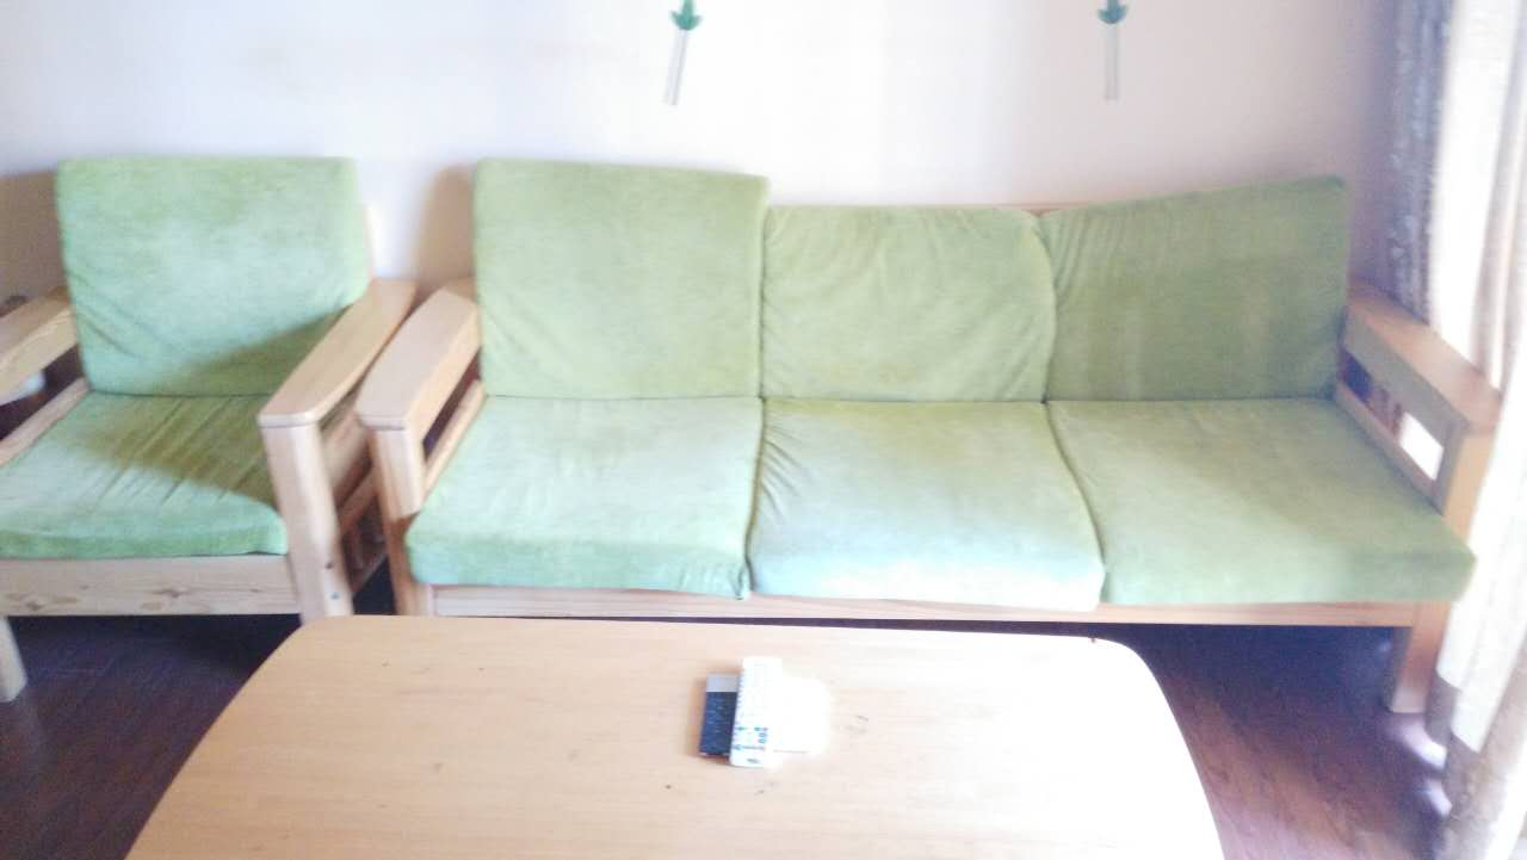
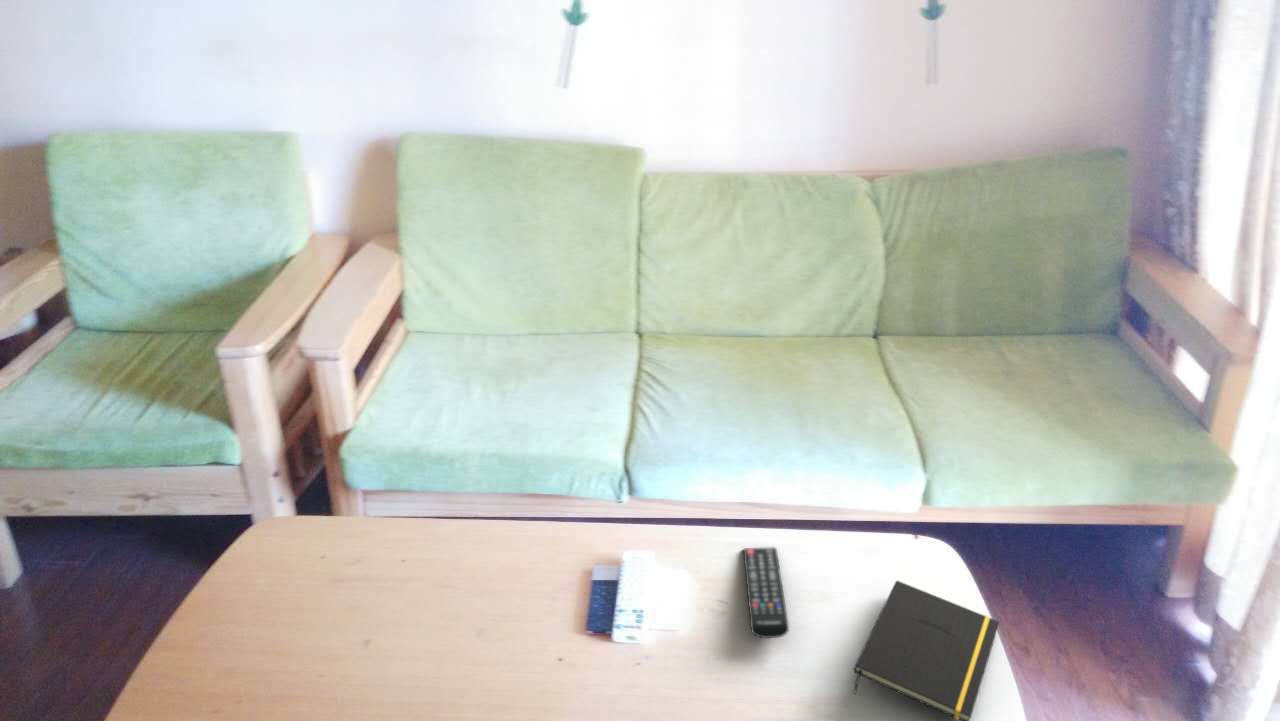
+ notepad (929, 645)
+ remote control (764, 588)
